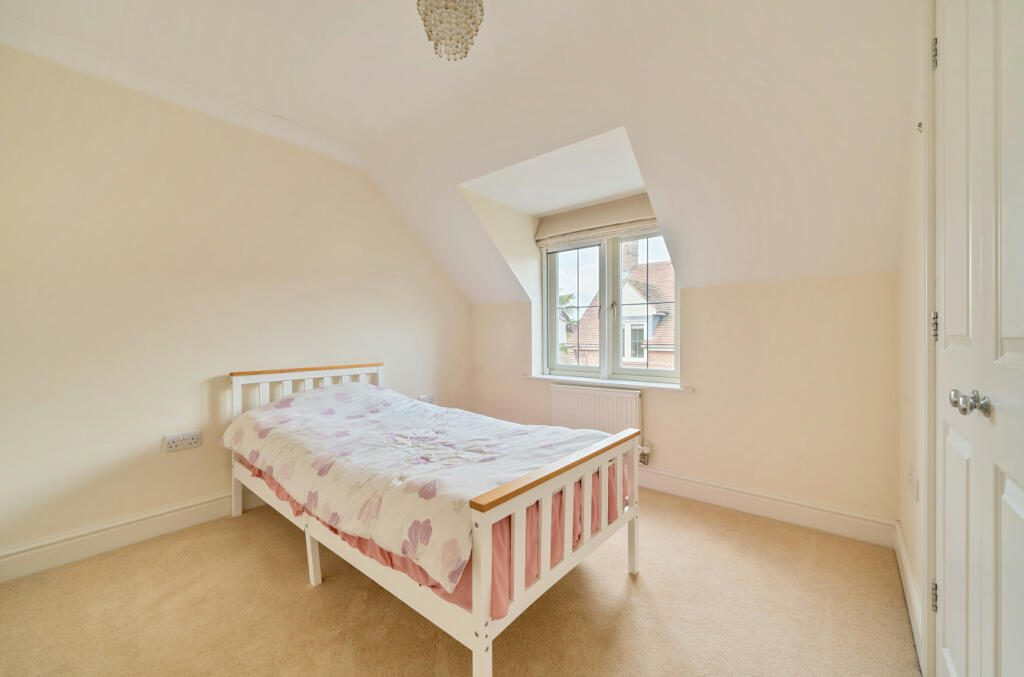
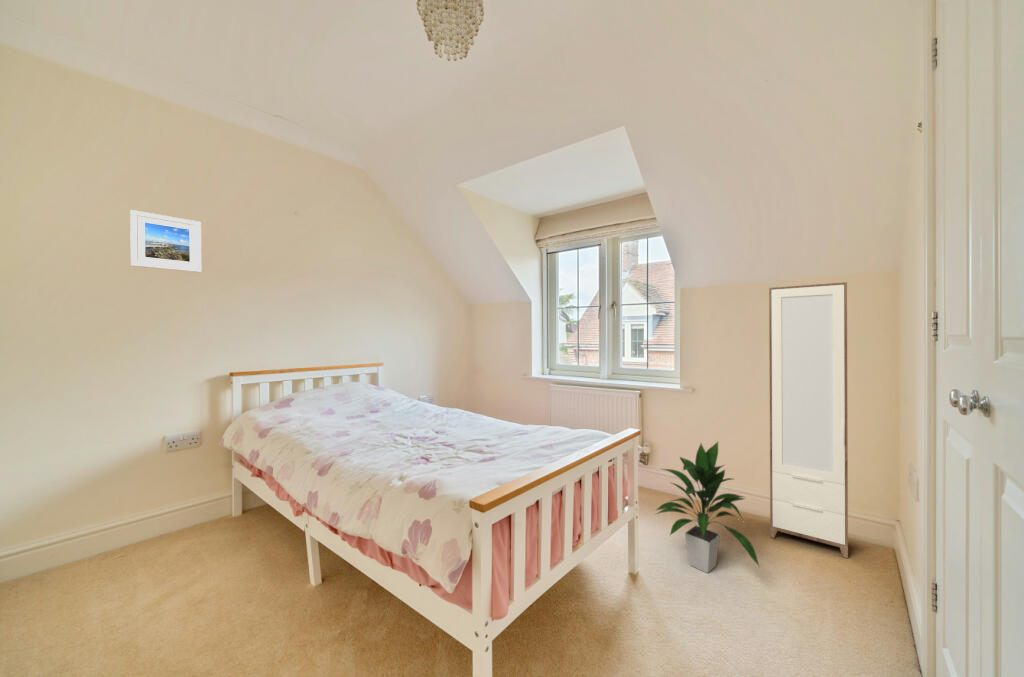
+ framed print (167, 242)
+ cabinet (807, 412)
+ indoor plant (705, 507)
